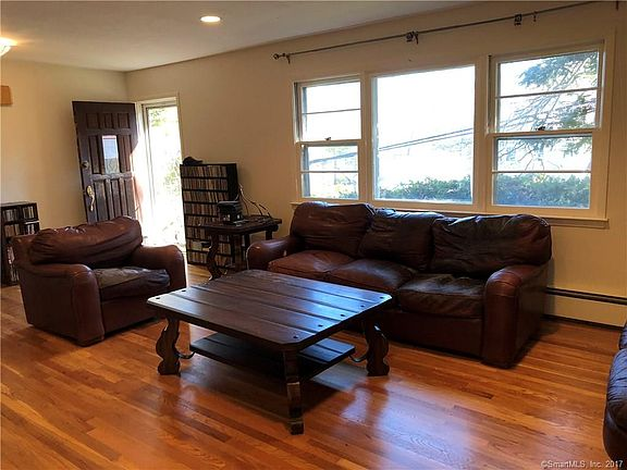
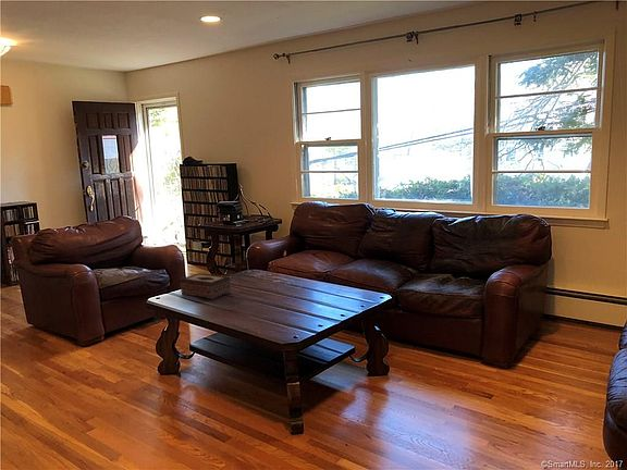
+ tissue box (205, 285)
